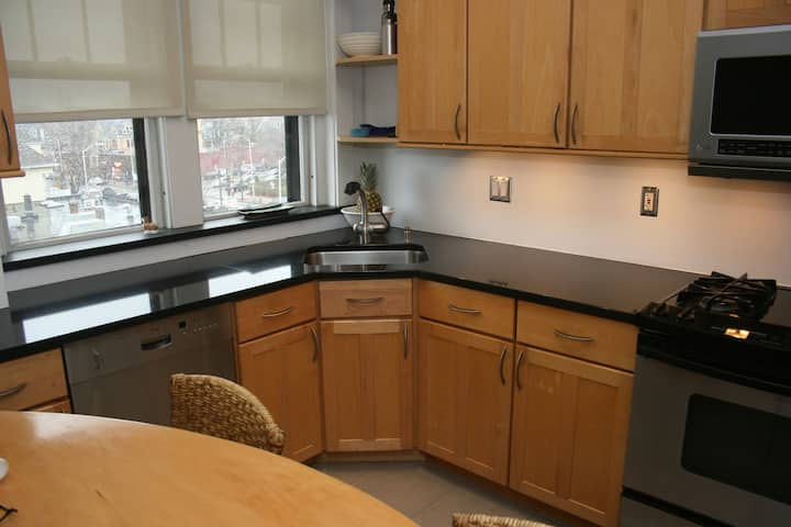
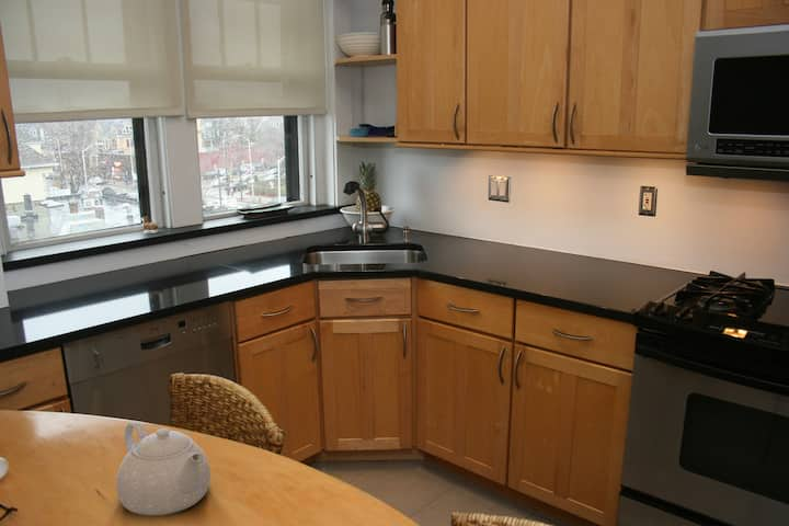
+ teapot (162, 461)
